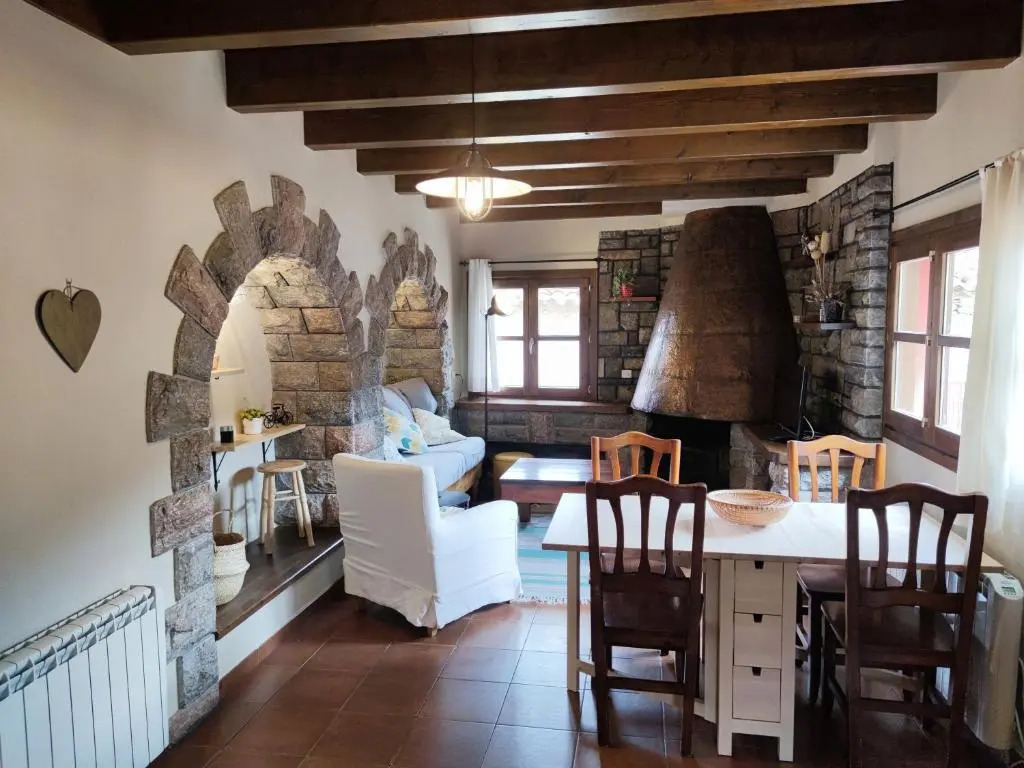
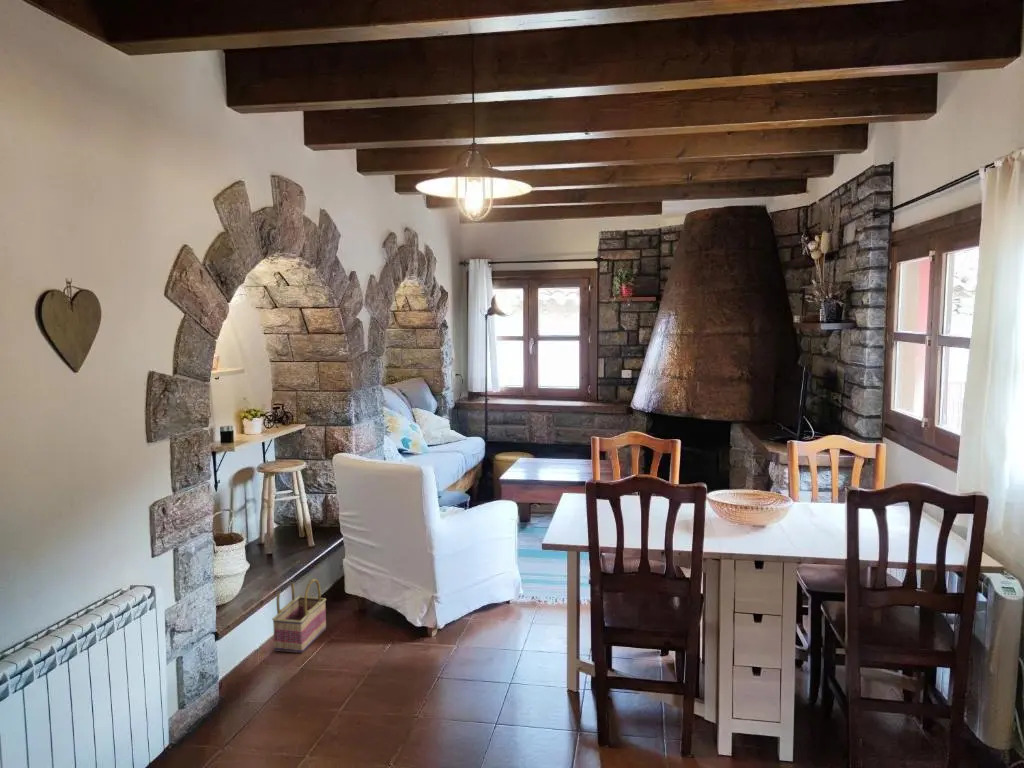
+ basket (299, 609)
